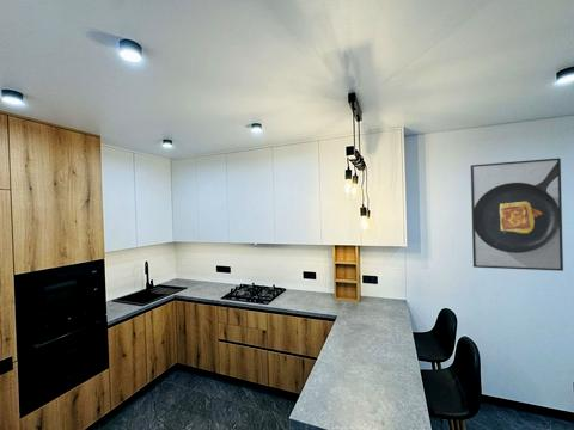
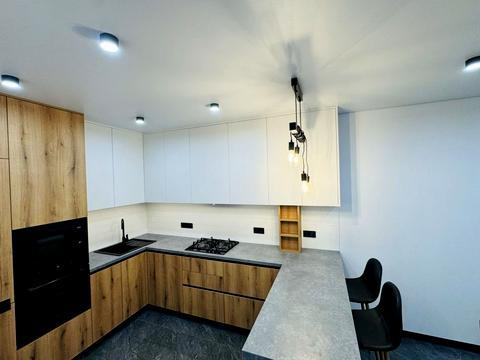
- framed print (514, 215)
